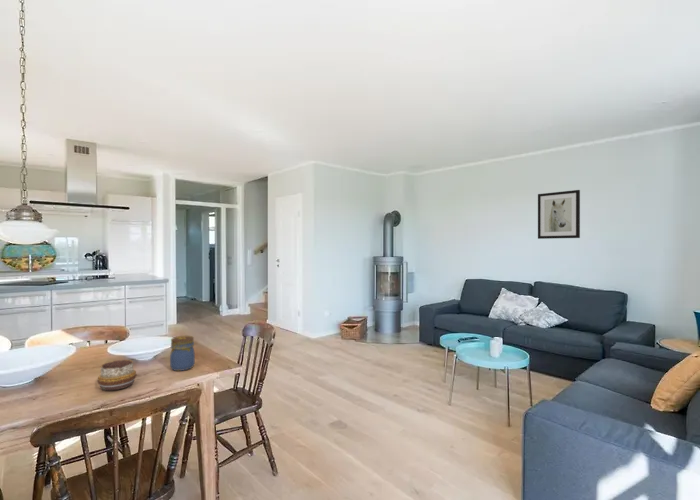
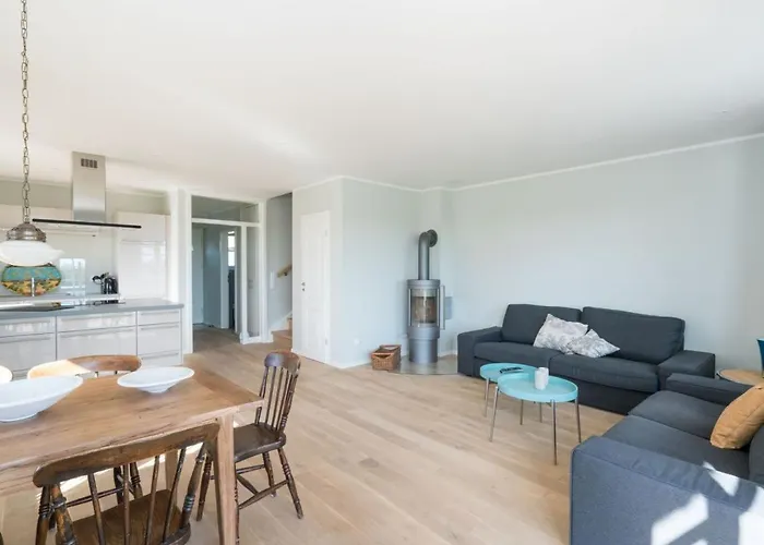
- decorative bowl (117, 375)
- wall art (558, 215)
- jar (182, 352)
